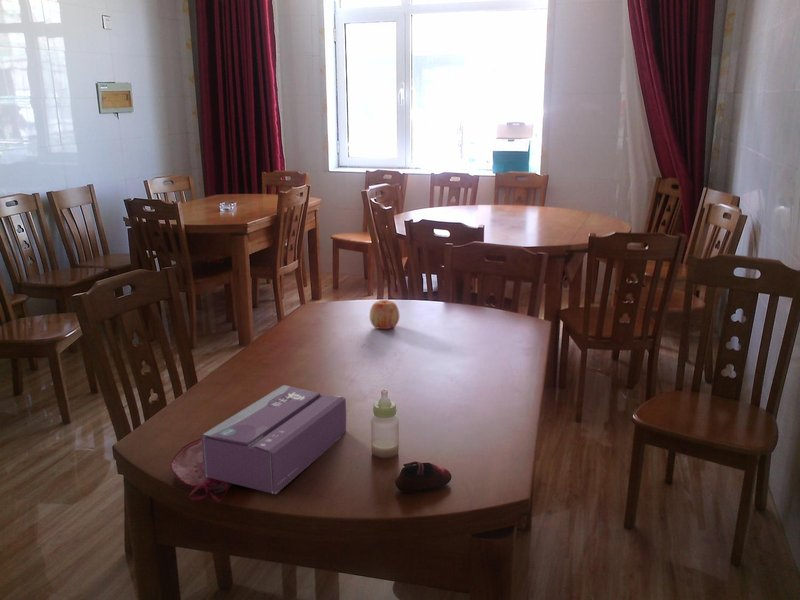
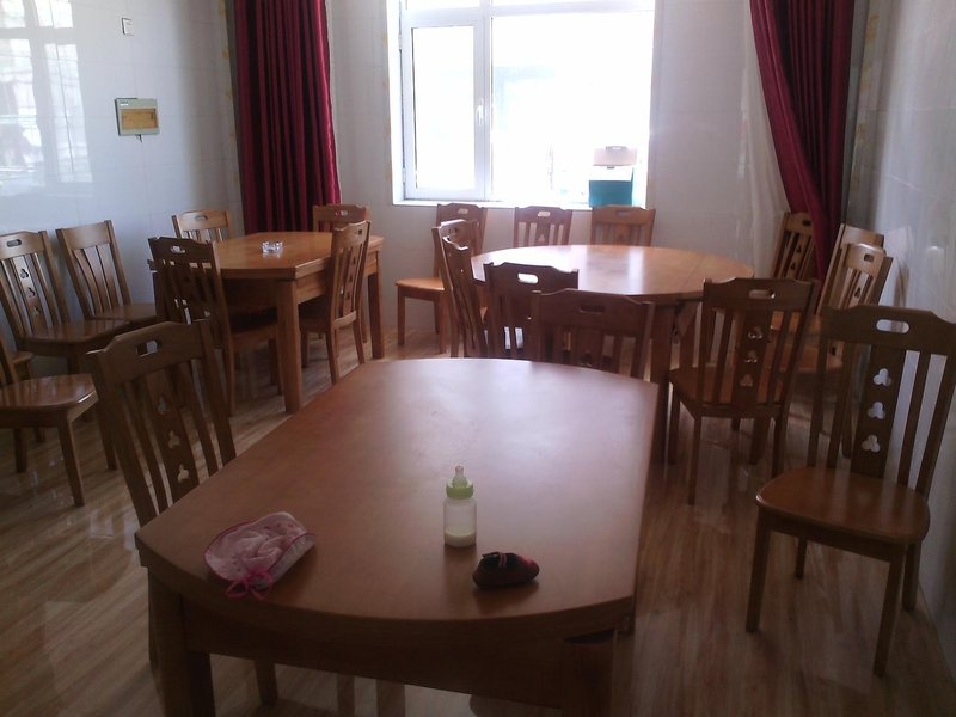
- apple (384, 314)
- tissue box (279, 433)
